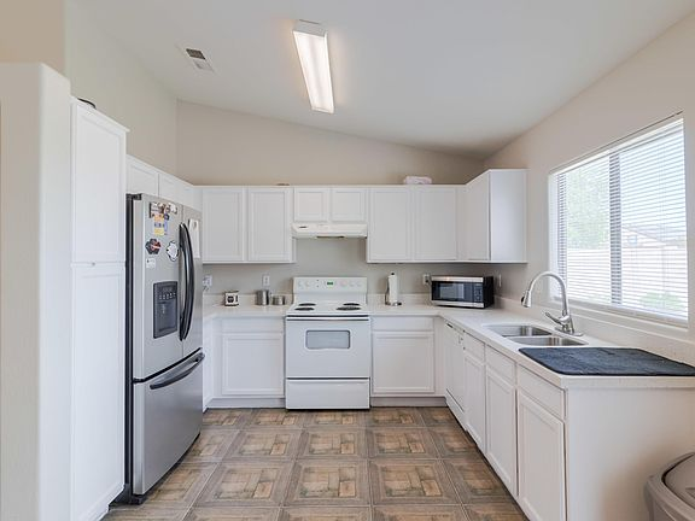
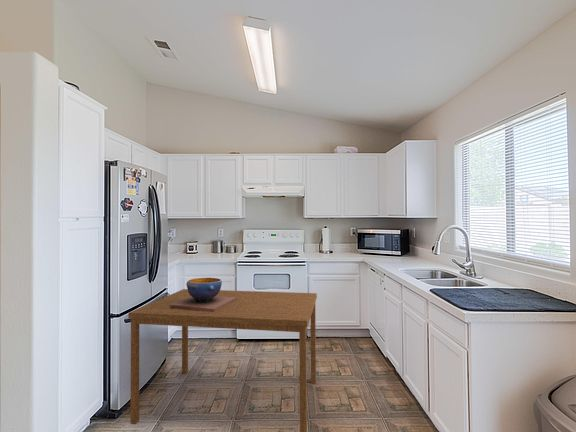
+ decorative bowl (204, 291)
+ dining table (233, 328)
